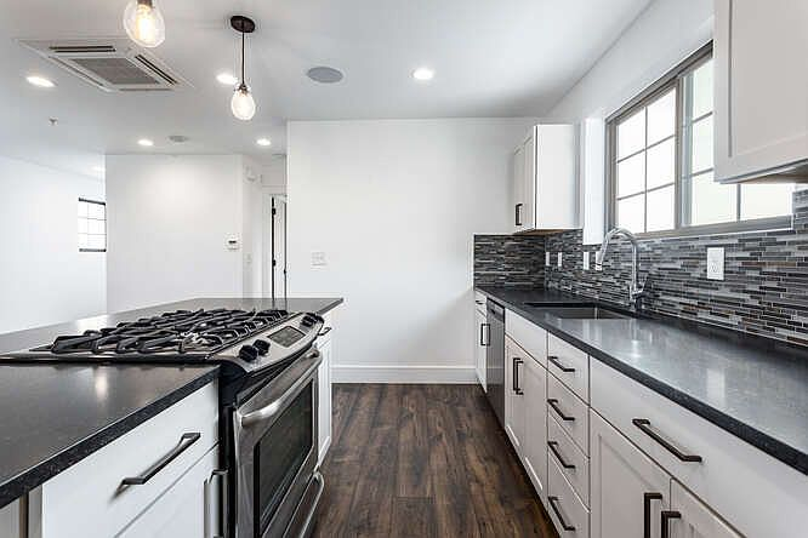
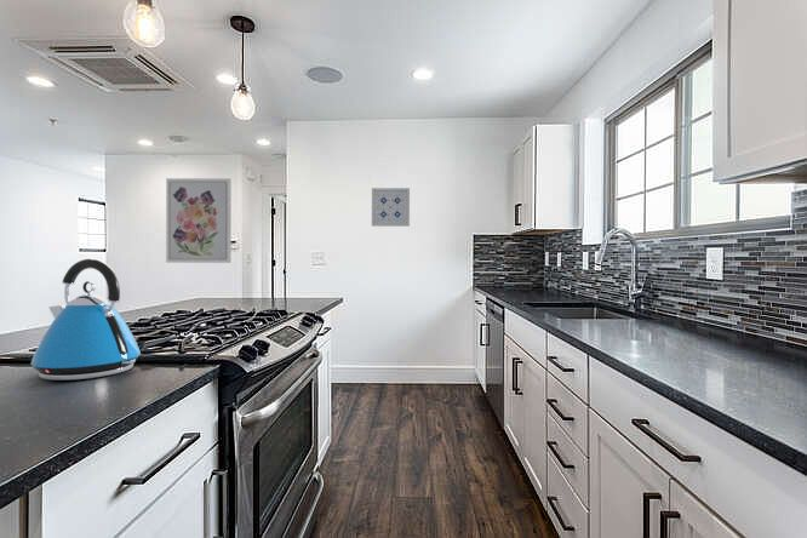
+ wall art (198, 221)
+ wall art (390, 207)
+ kettle (91, 314)
